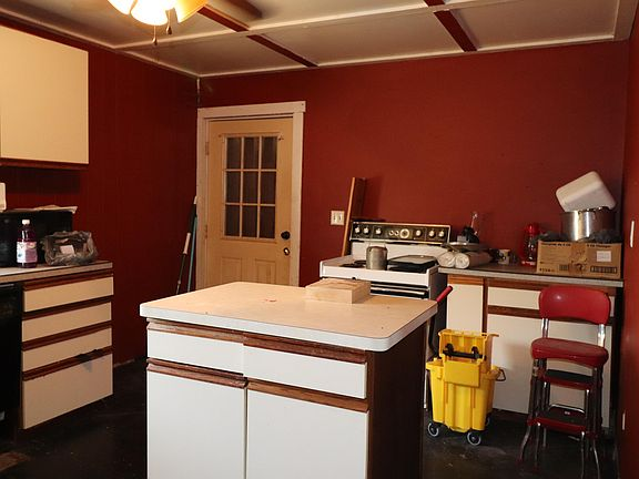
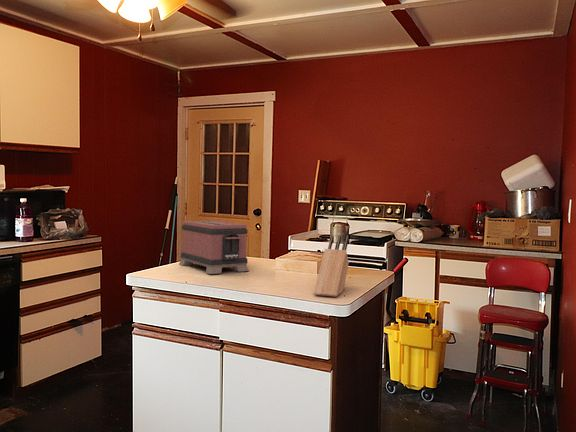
+ toaster (214, 245)
+ knife block (333, 263)
